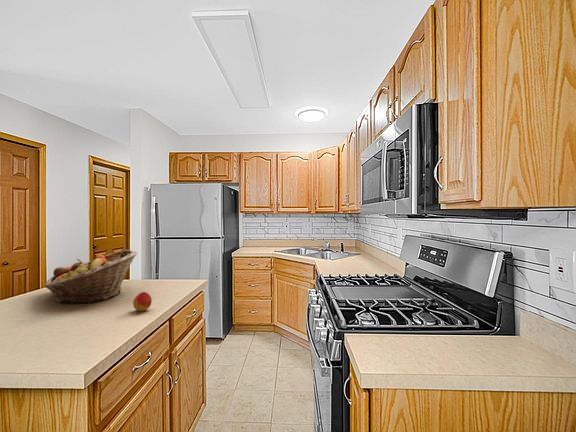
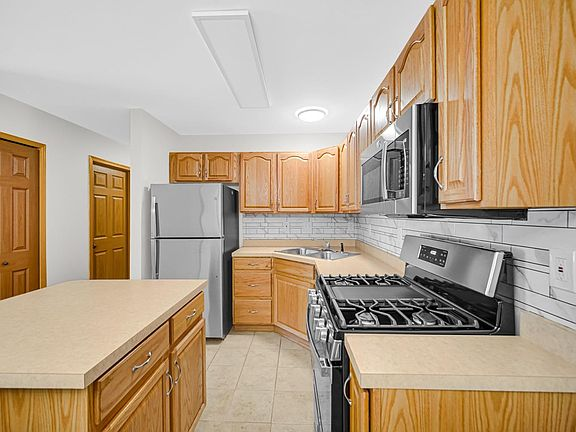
- peach (142, 301)
- fruit basket (93, 273)
